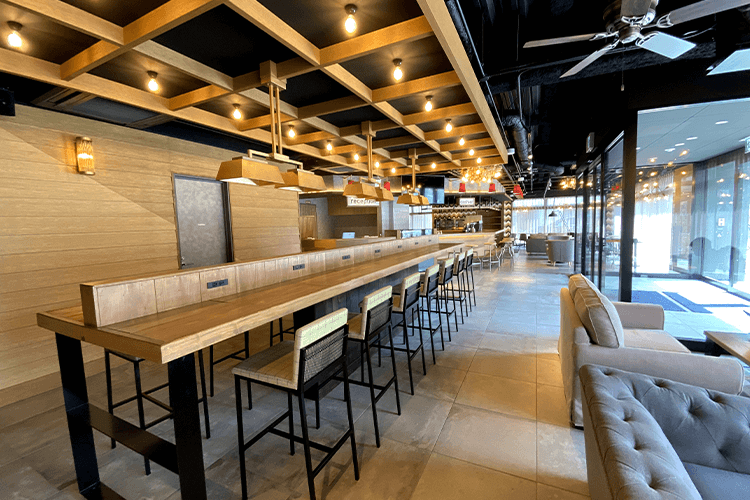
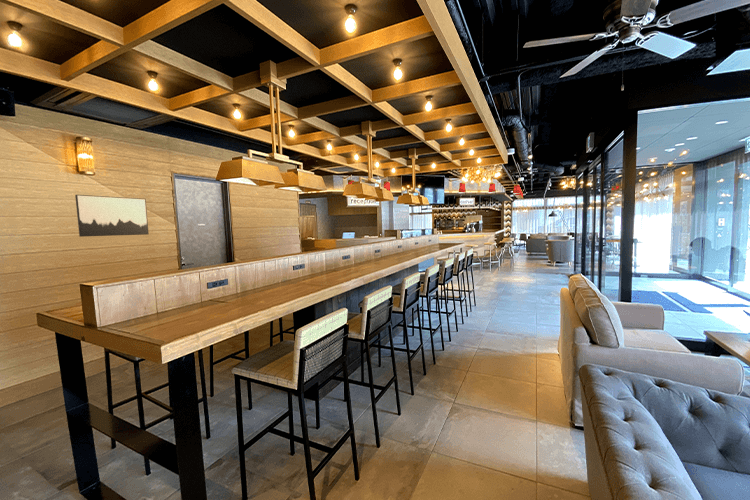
+ wall art (115, 216)
